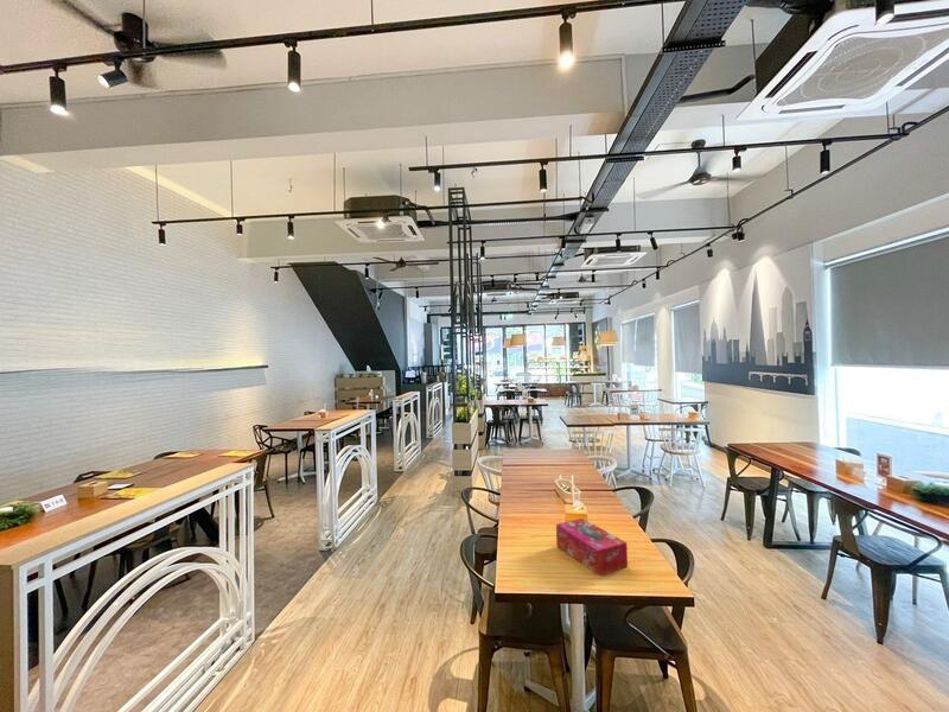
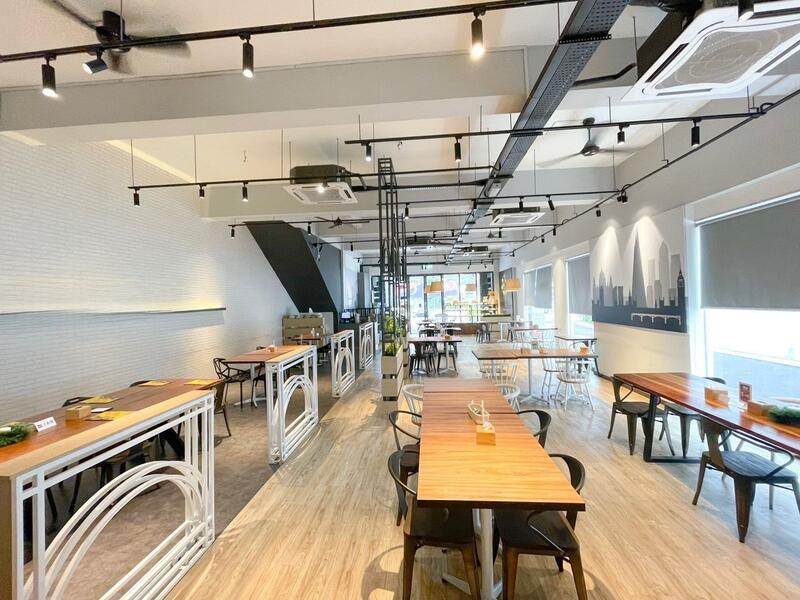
- tissue box (590, 543)
